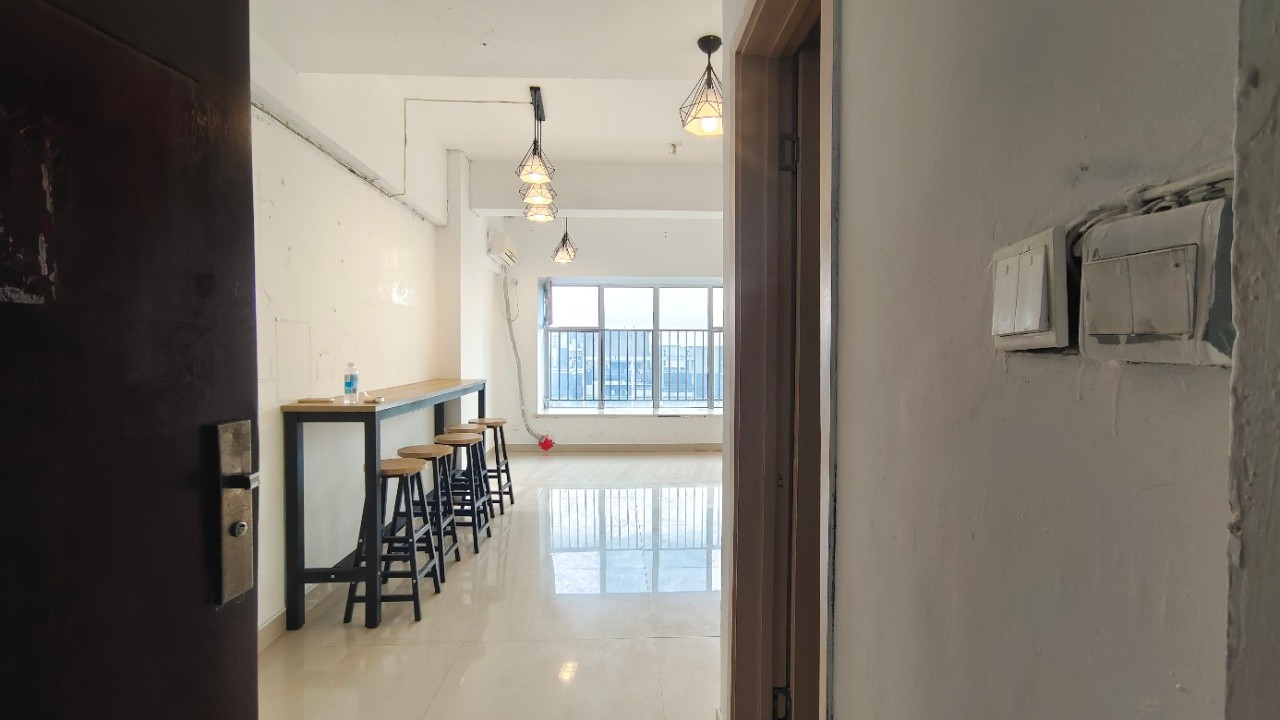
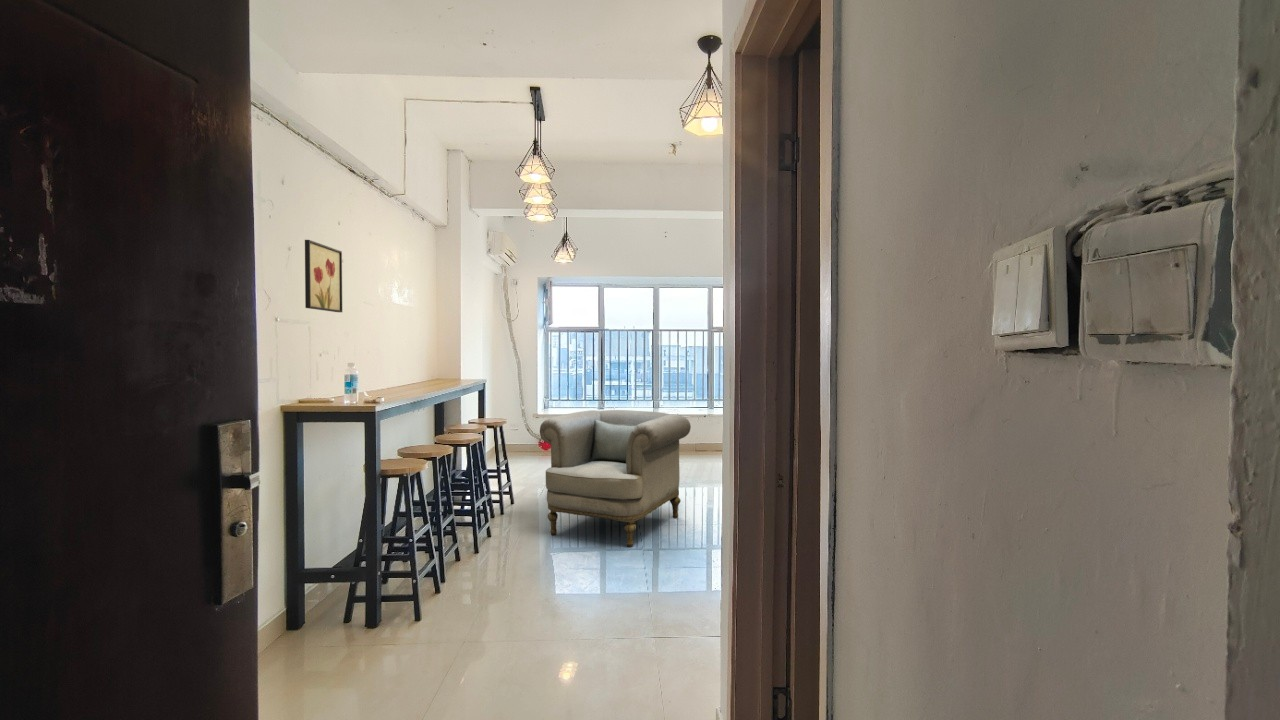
+ wall art (323, 278)
+ armchair (613, 470)
